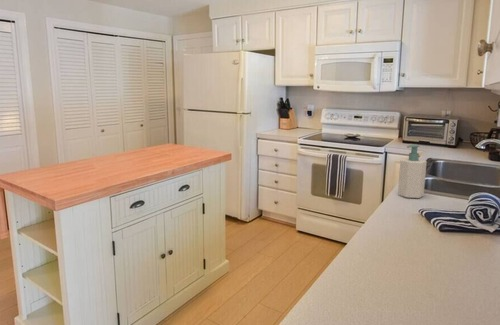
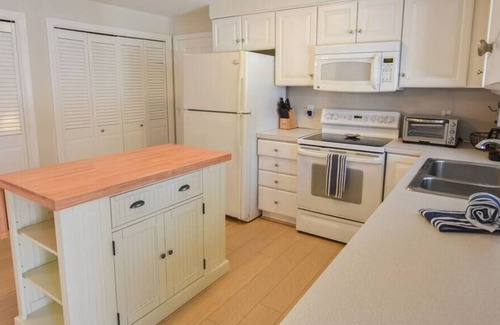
- soap bottle (412, 170)
